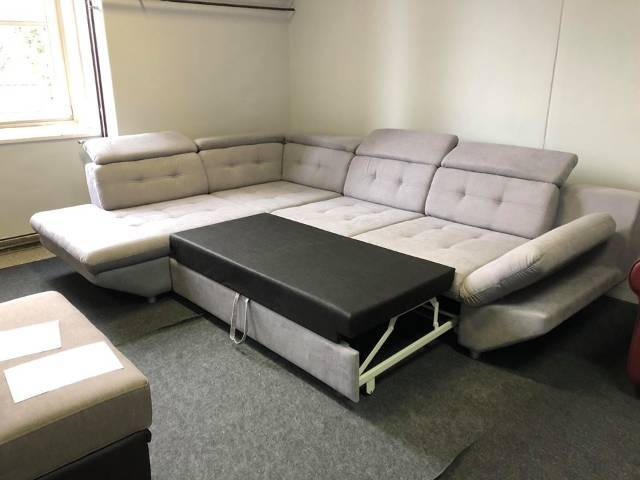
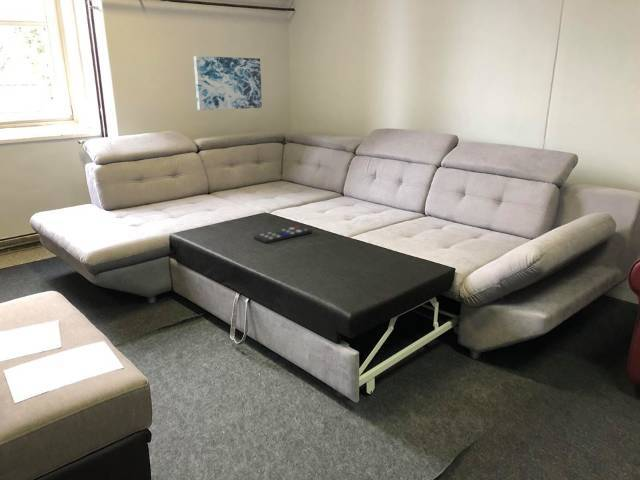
+ wall art (229, 83)
+ remote control (283, 233)
